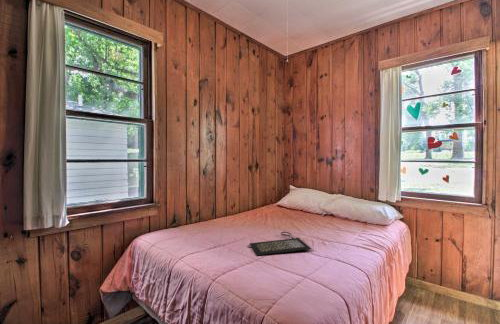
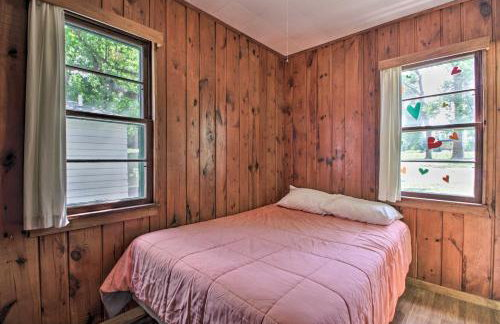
- clutch bag (281, 245)
